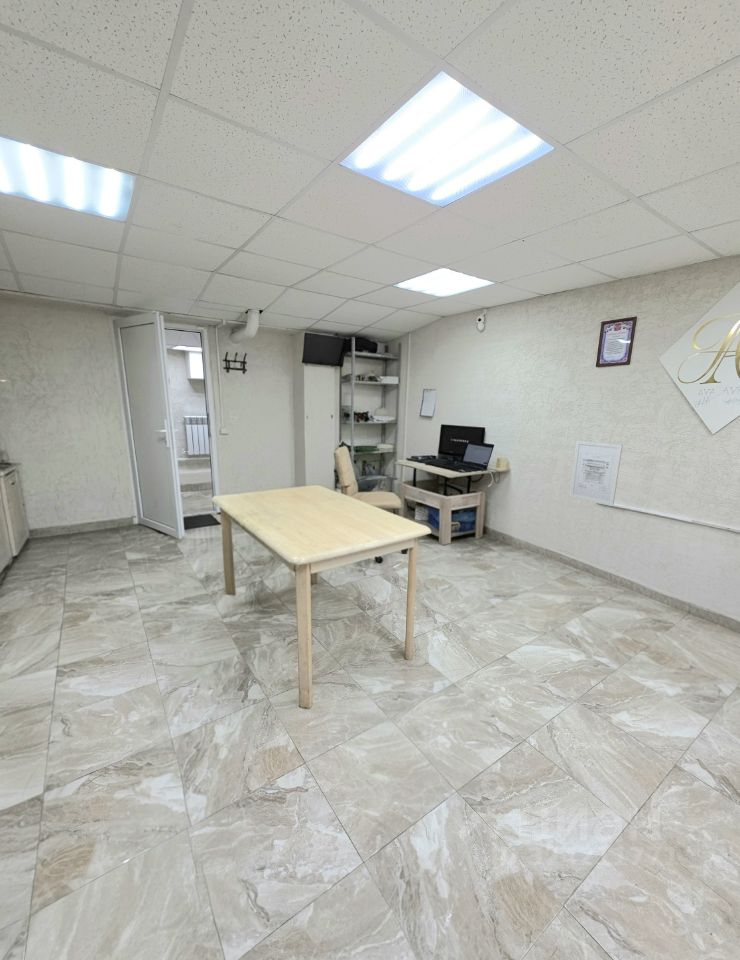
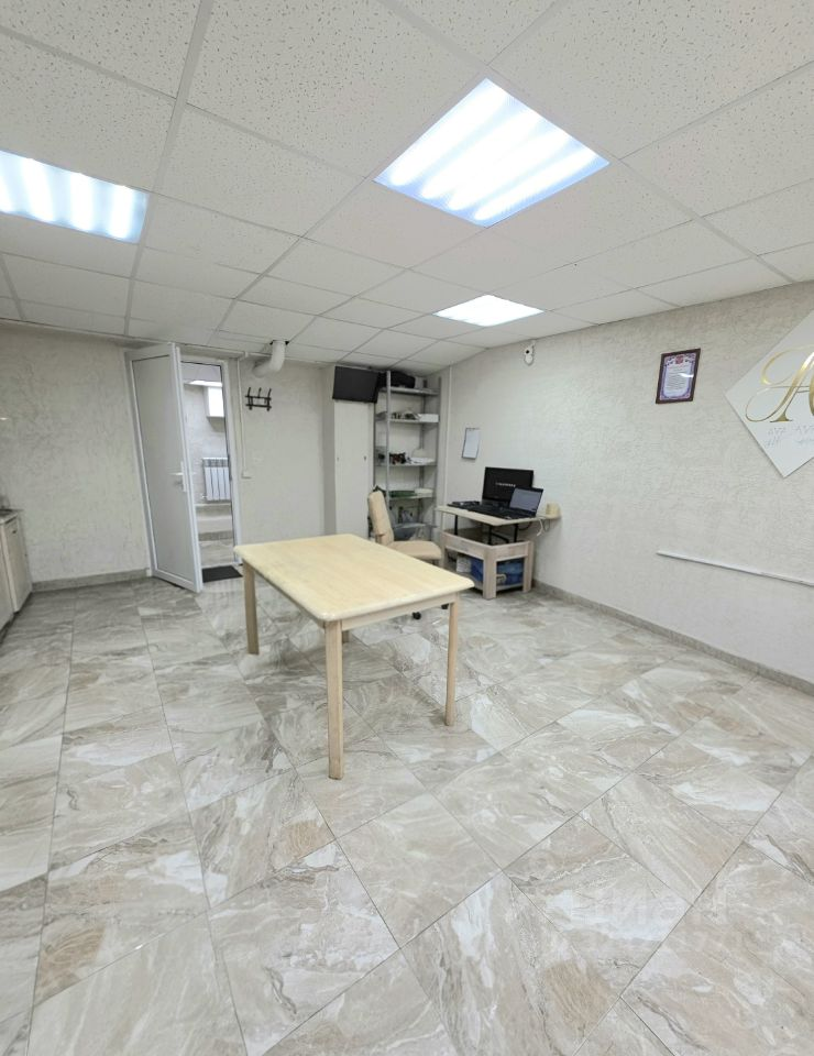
- wall art (594, 472)
